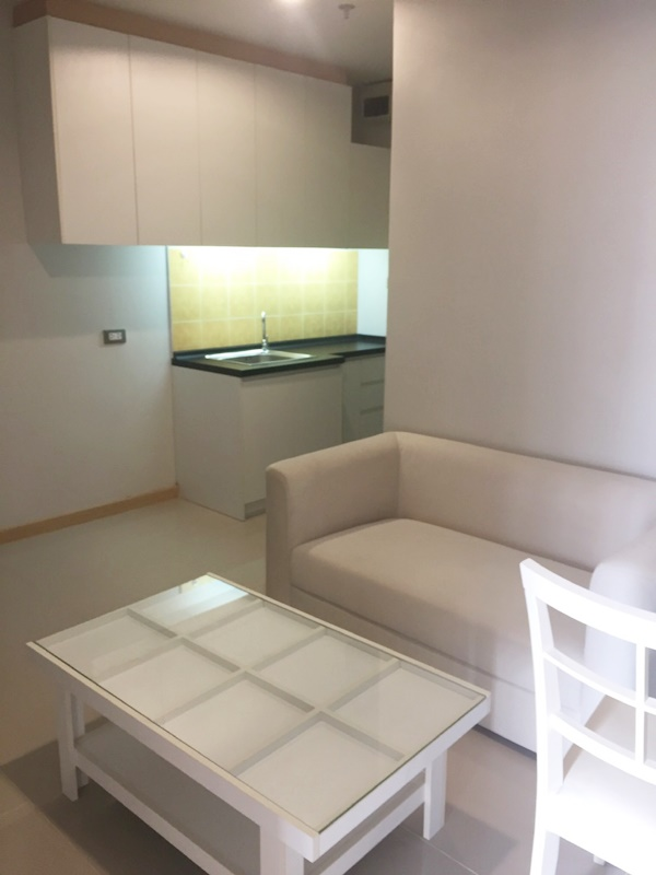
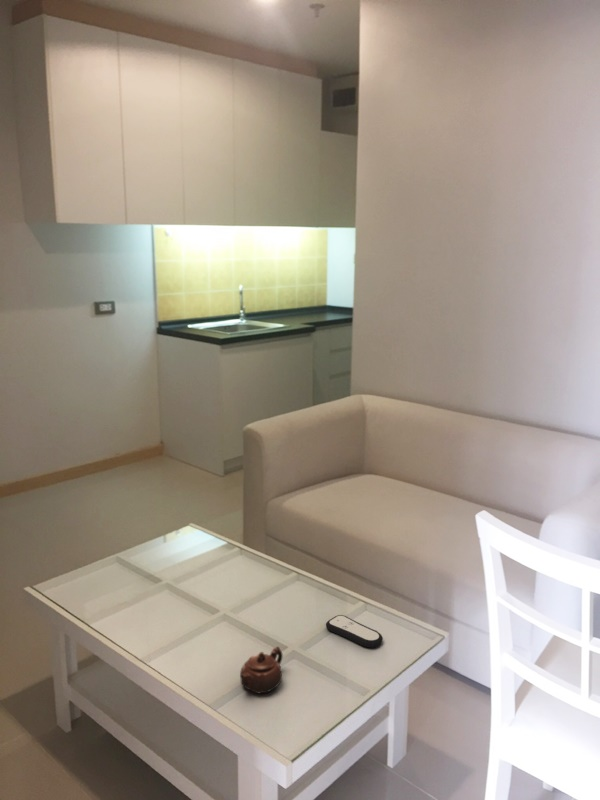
+ remote control (354, 630)
+ teapot (262, 667)
